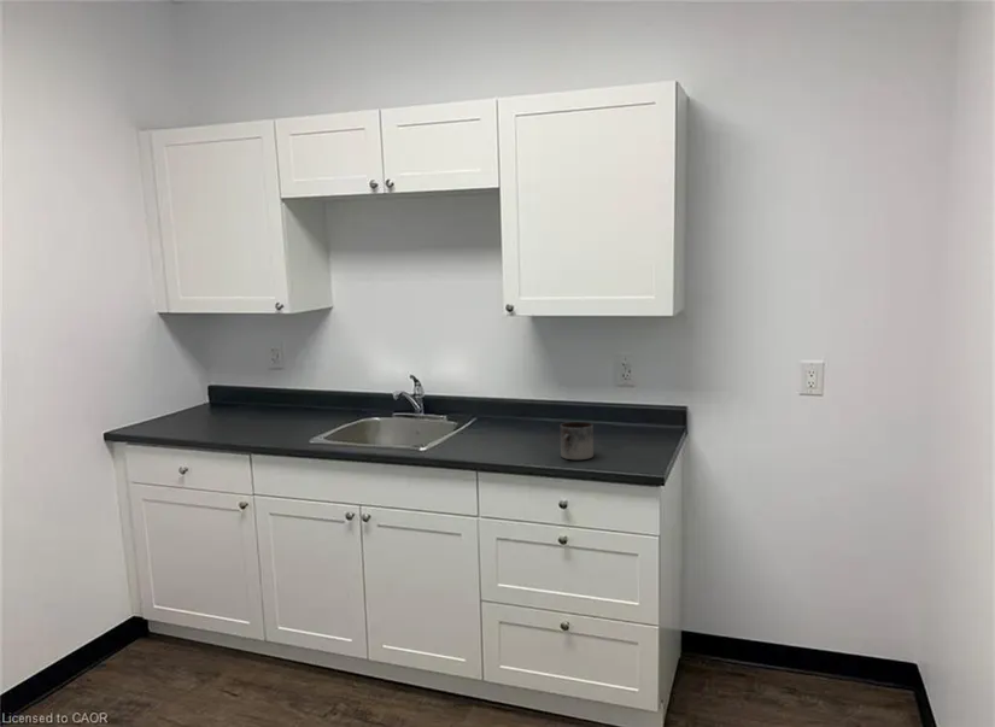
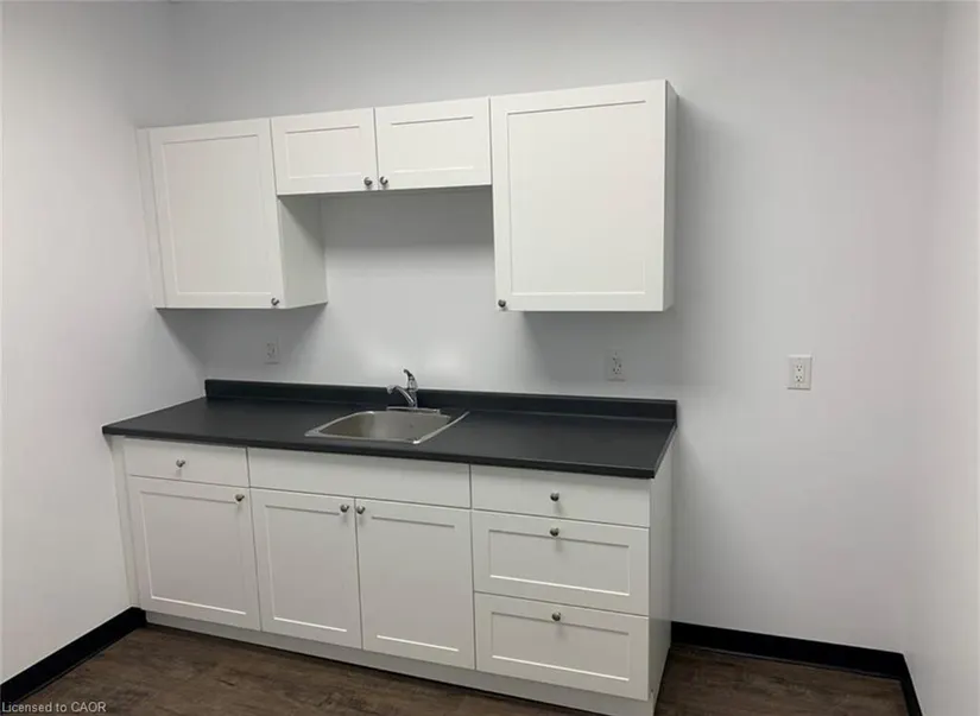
- mug (575, 441)
